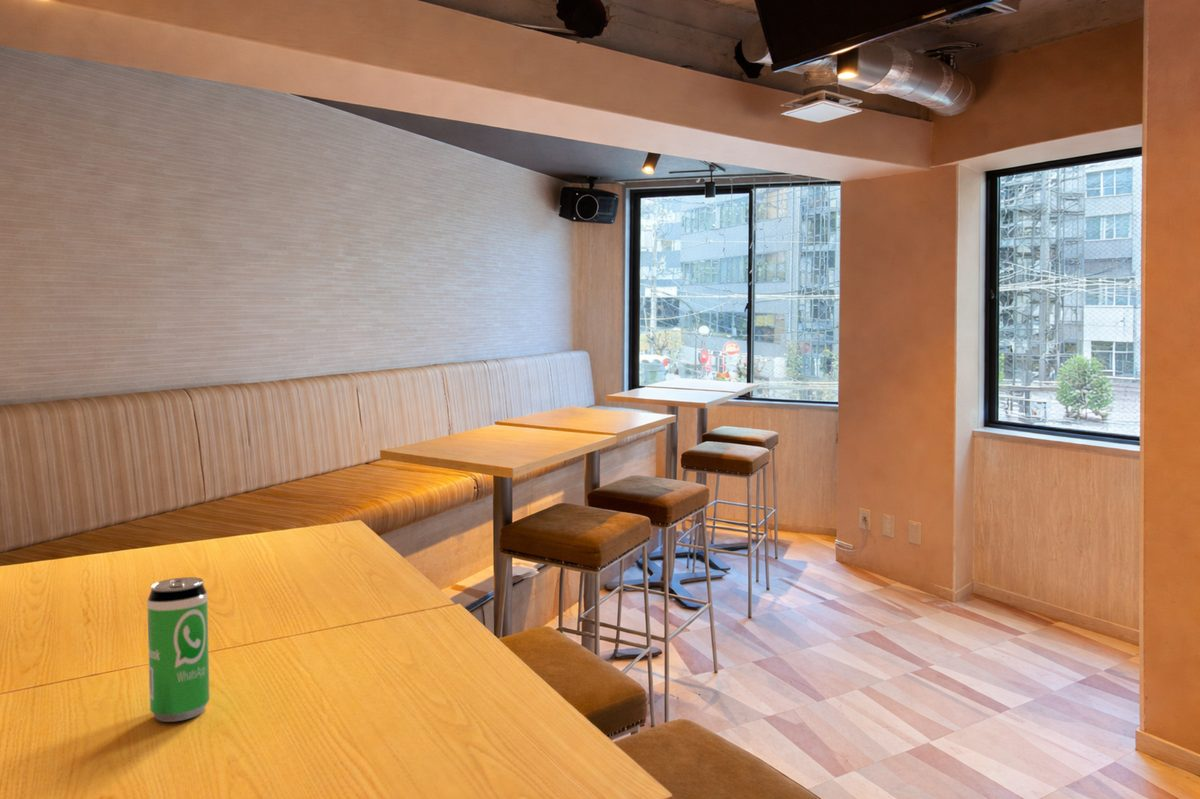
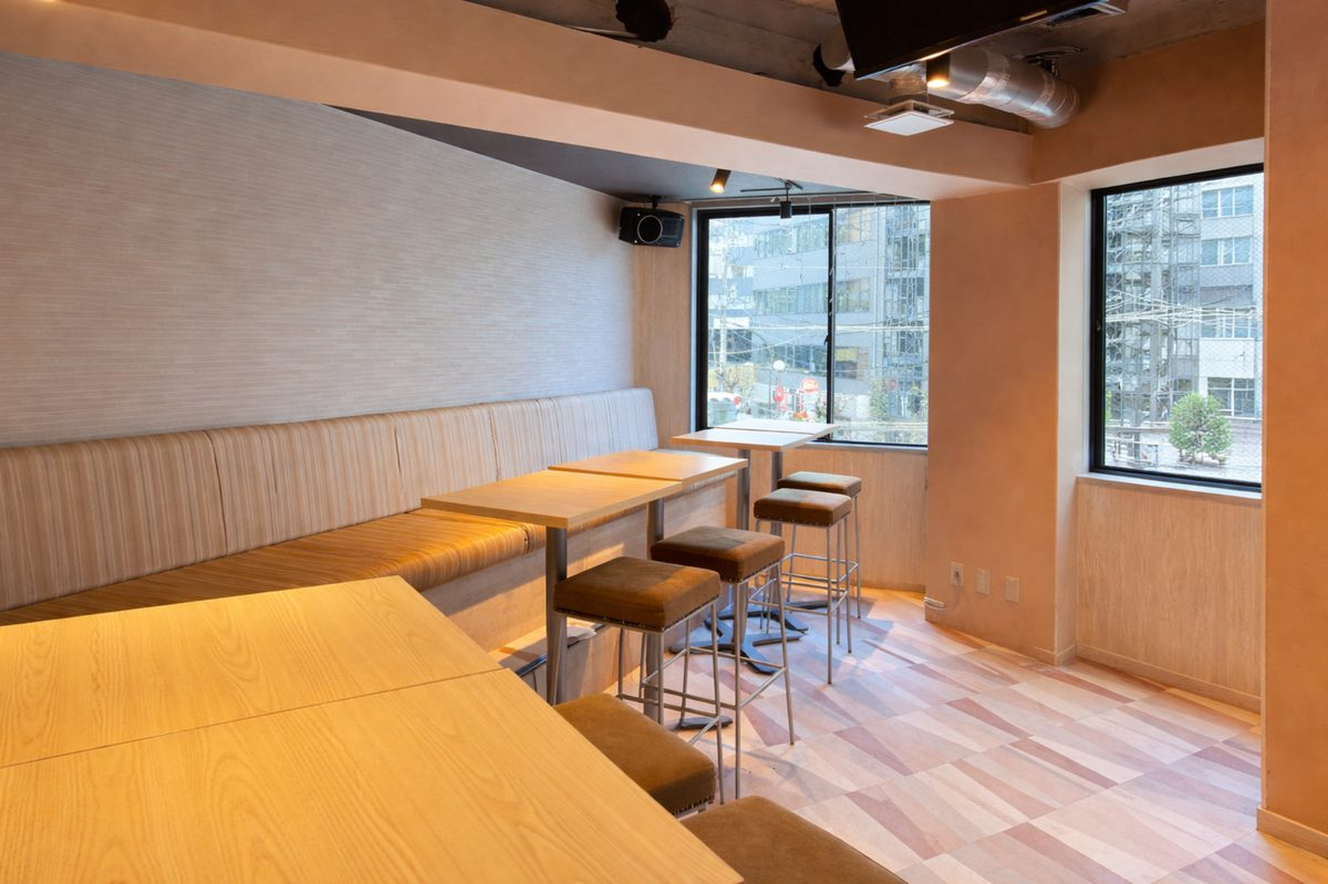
- beverage can (178, 647)
